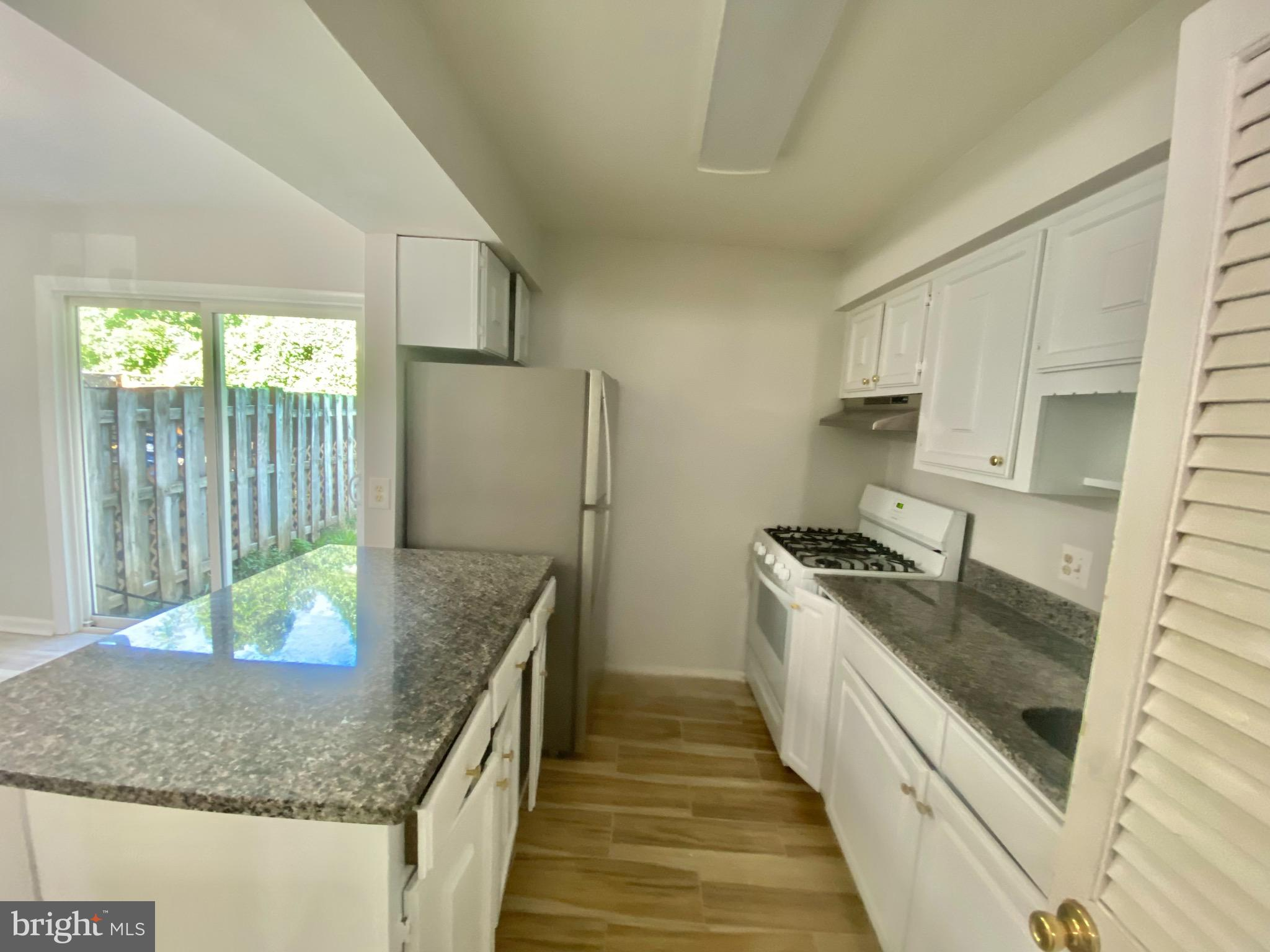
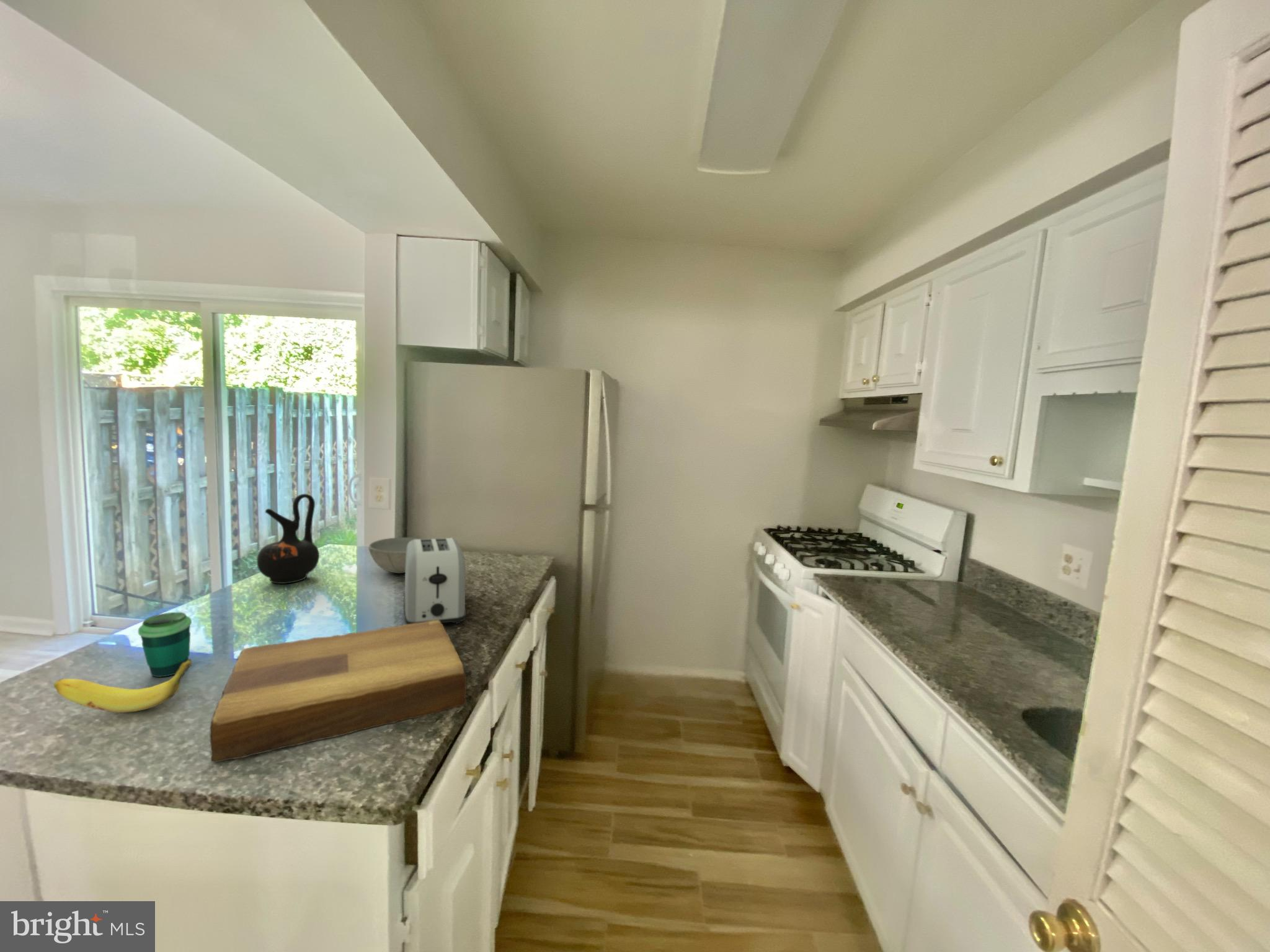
+ toaster (434, 577)
+ ceramic jug (289, 537)
+ banana (125, 689)
+ bowl (401, 557)
+ cutting board (352, 674)
+ cup (166, 645)
